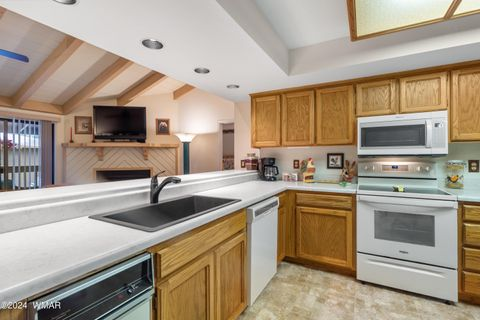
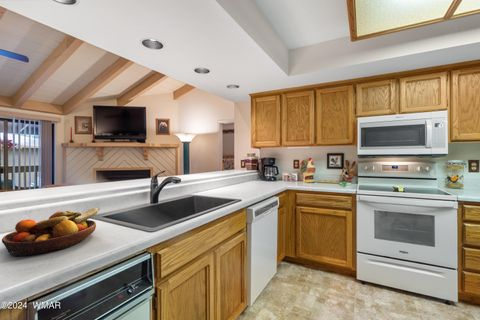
+ fruit bowl (54, 226)
